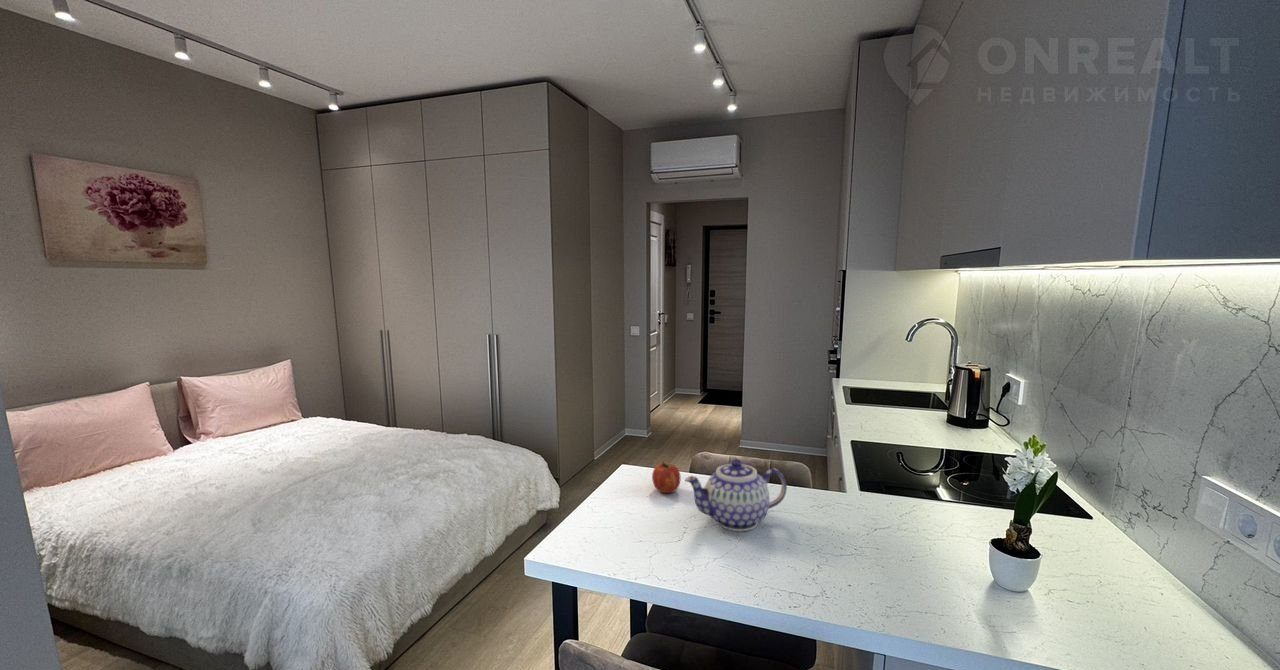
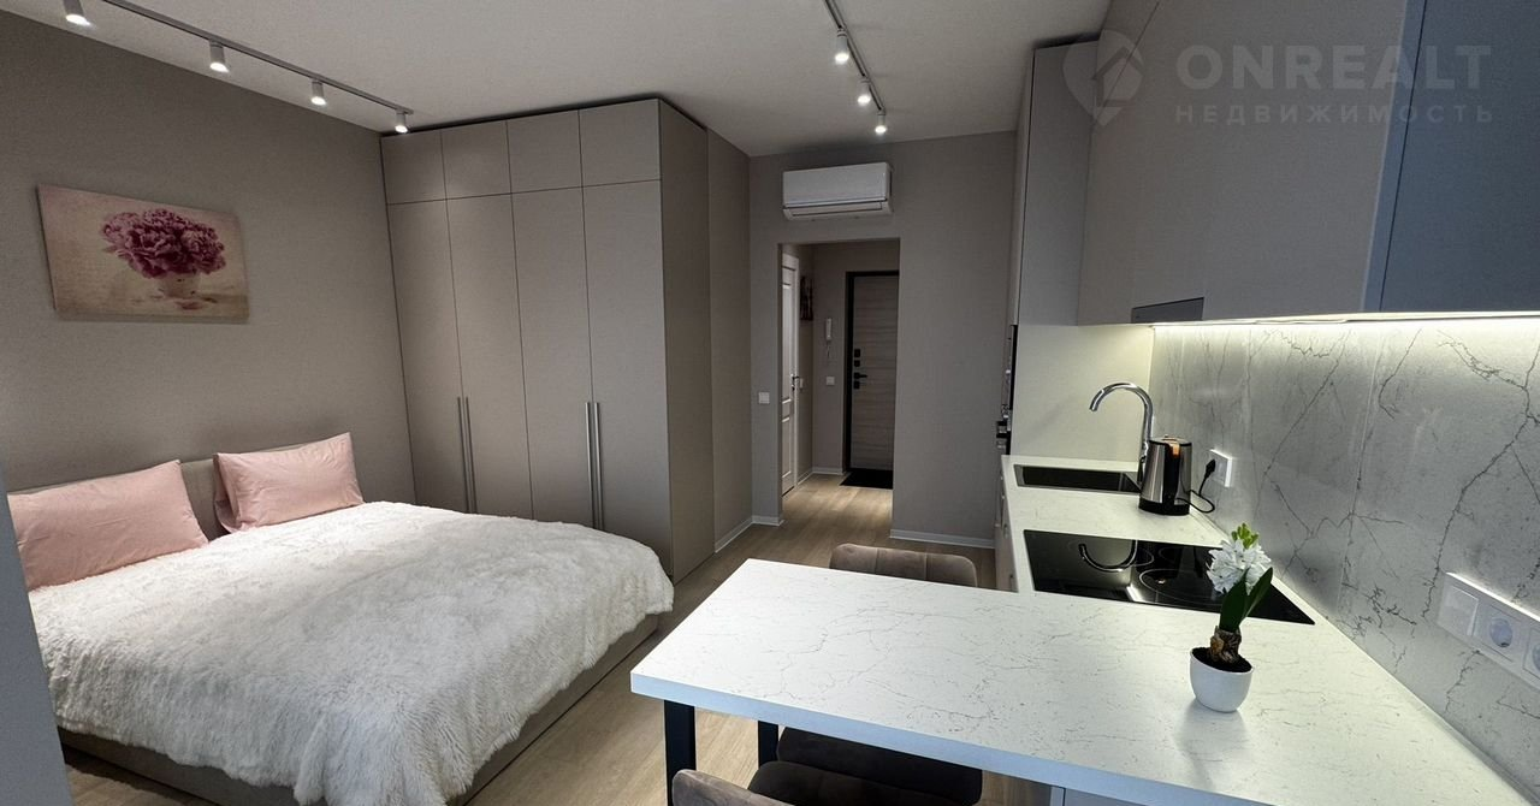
- fruit (666, 476)
- teapot (736, 490)
